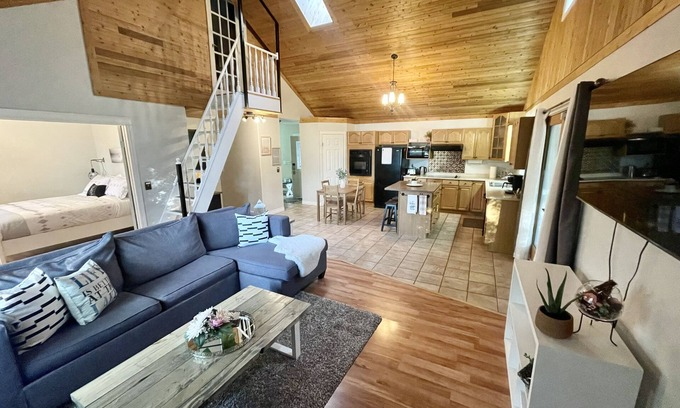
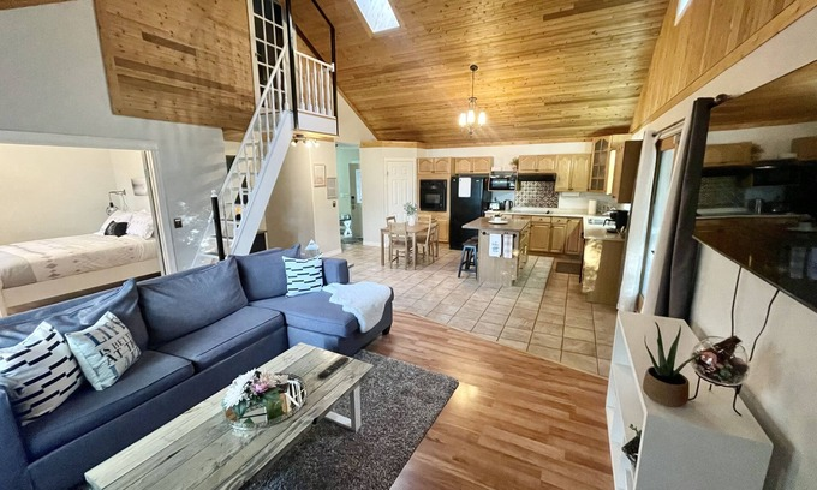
+ remote control (334, 366)
